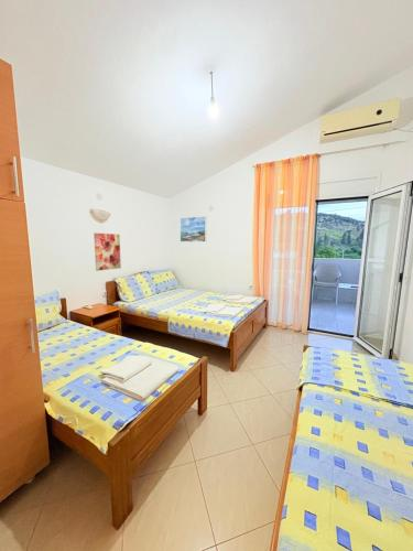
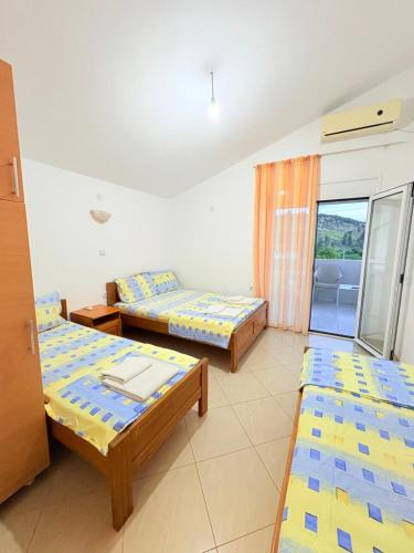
- wall art (108, 251)
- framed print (193, 229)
